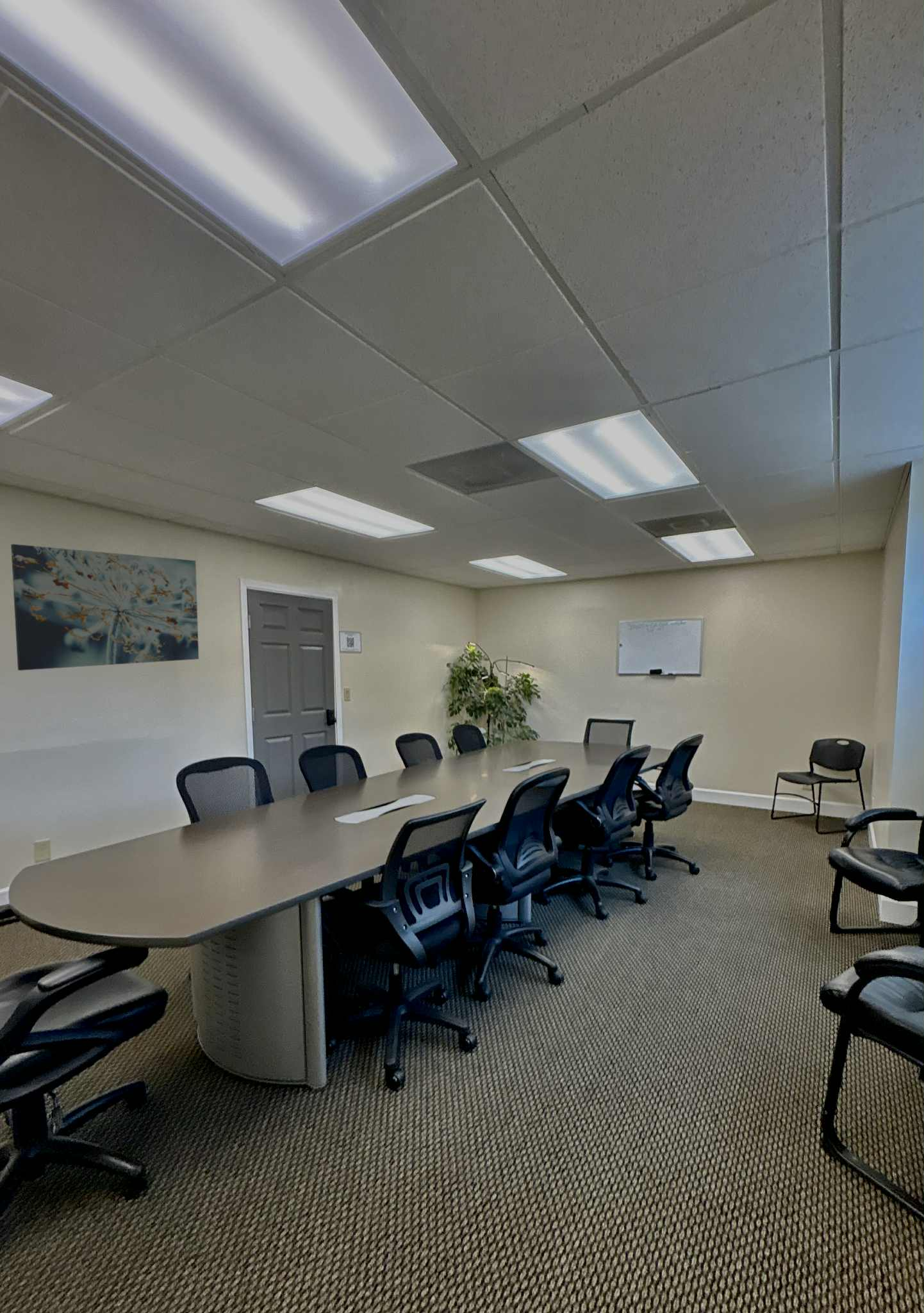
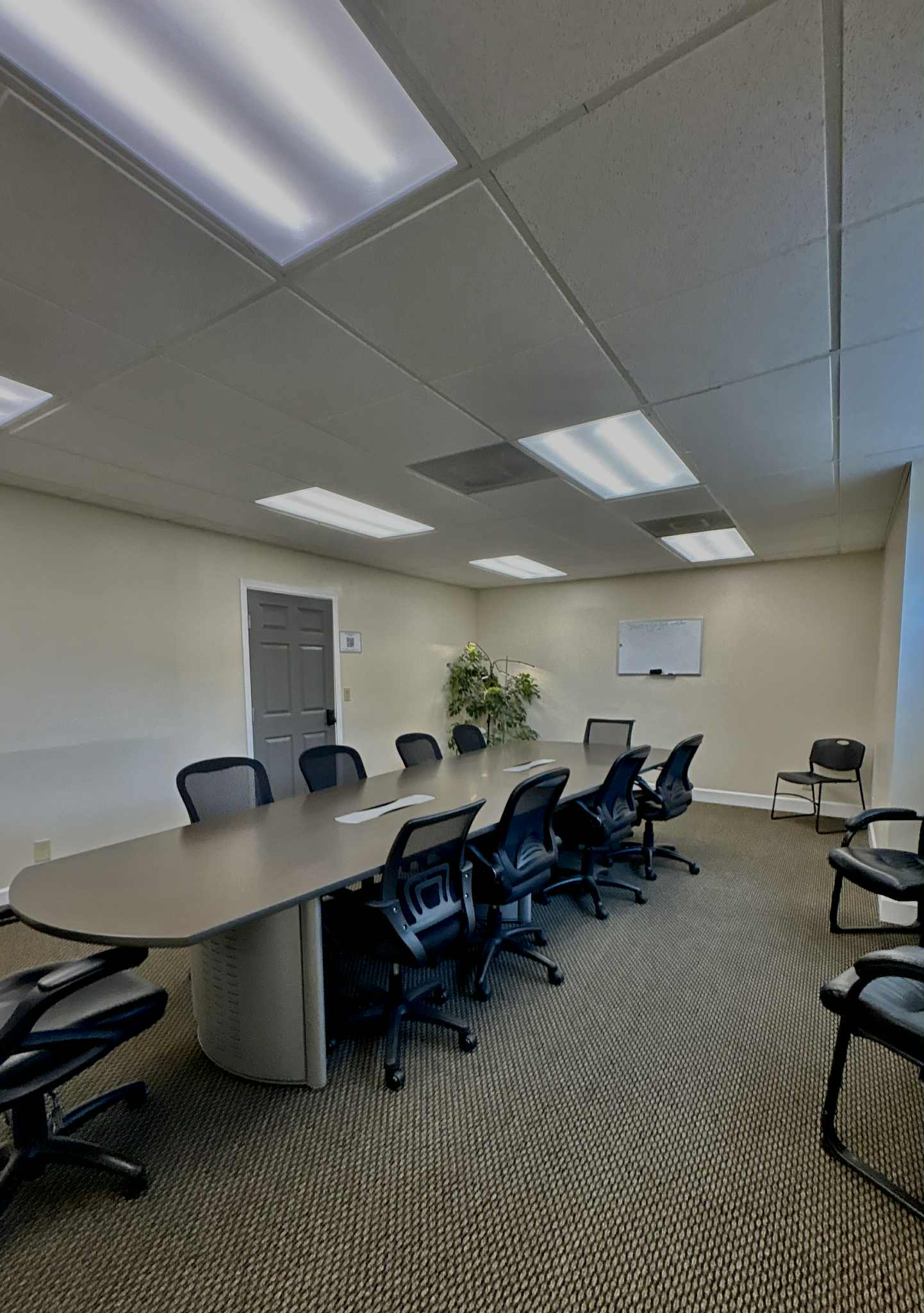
- wall art (117, 609)
